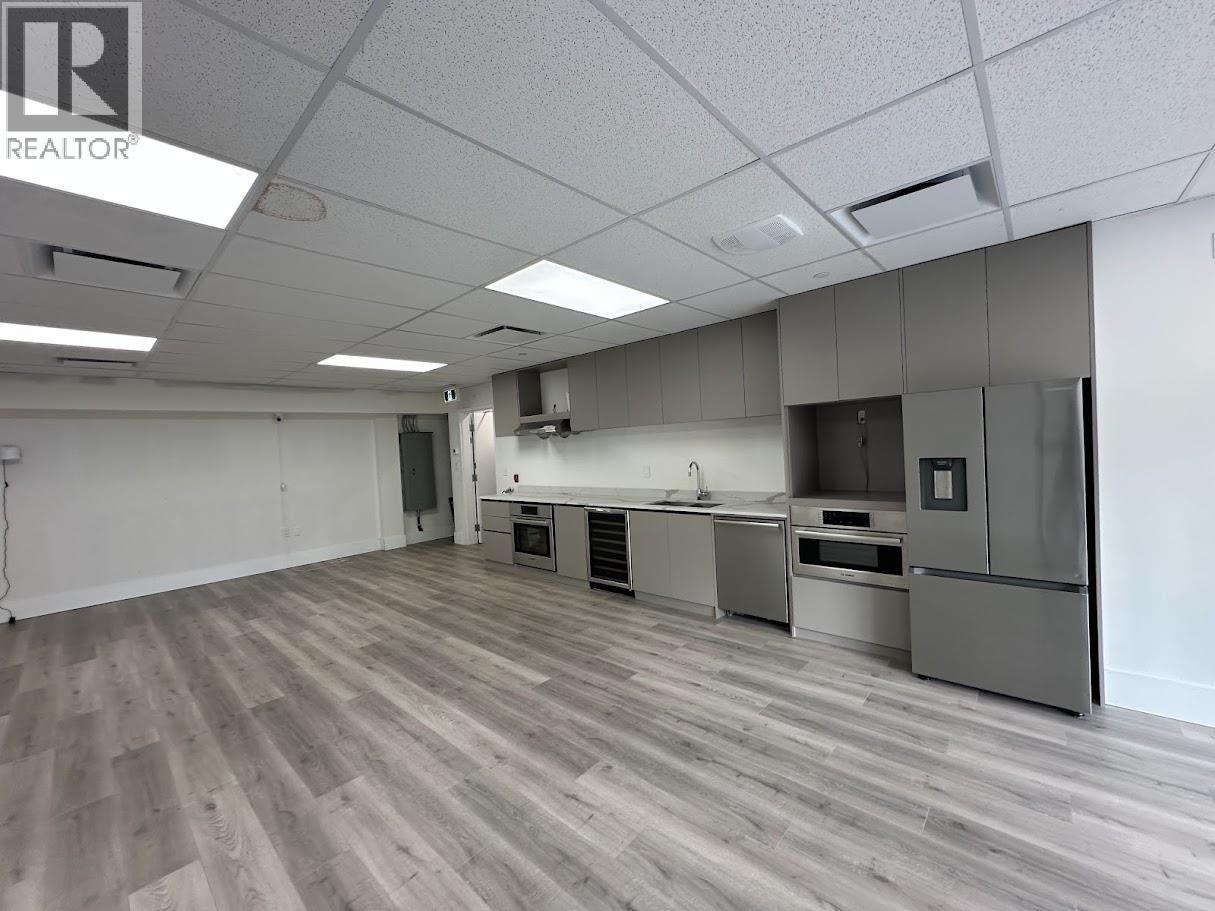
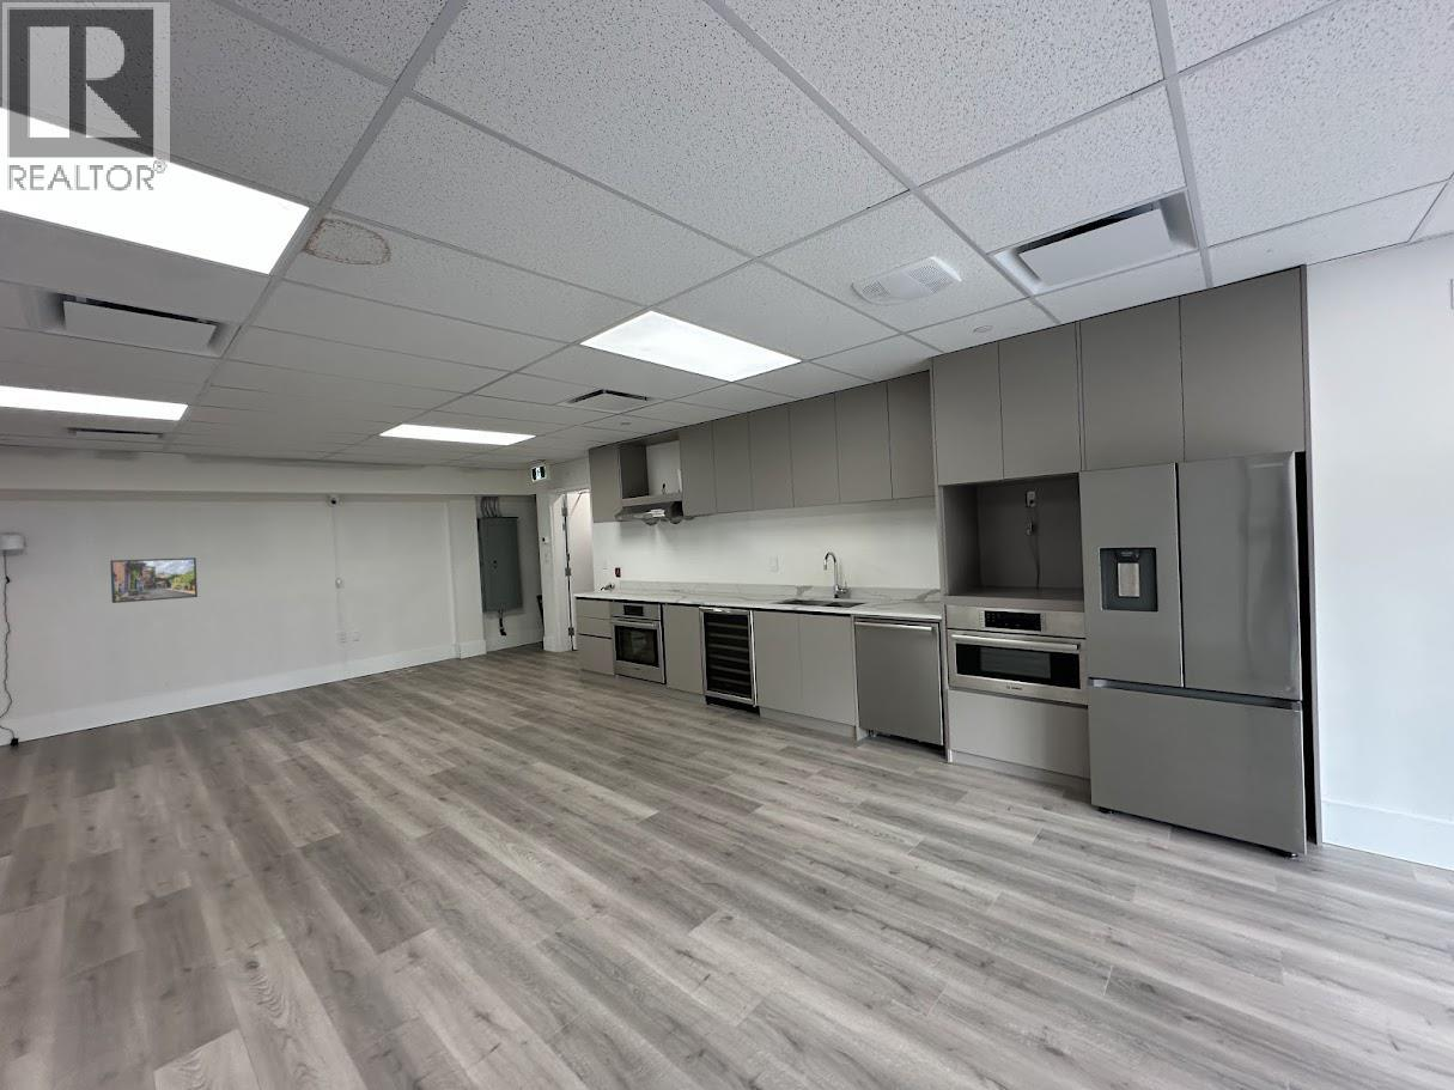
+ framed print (156, 579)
